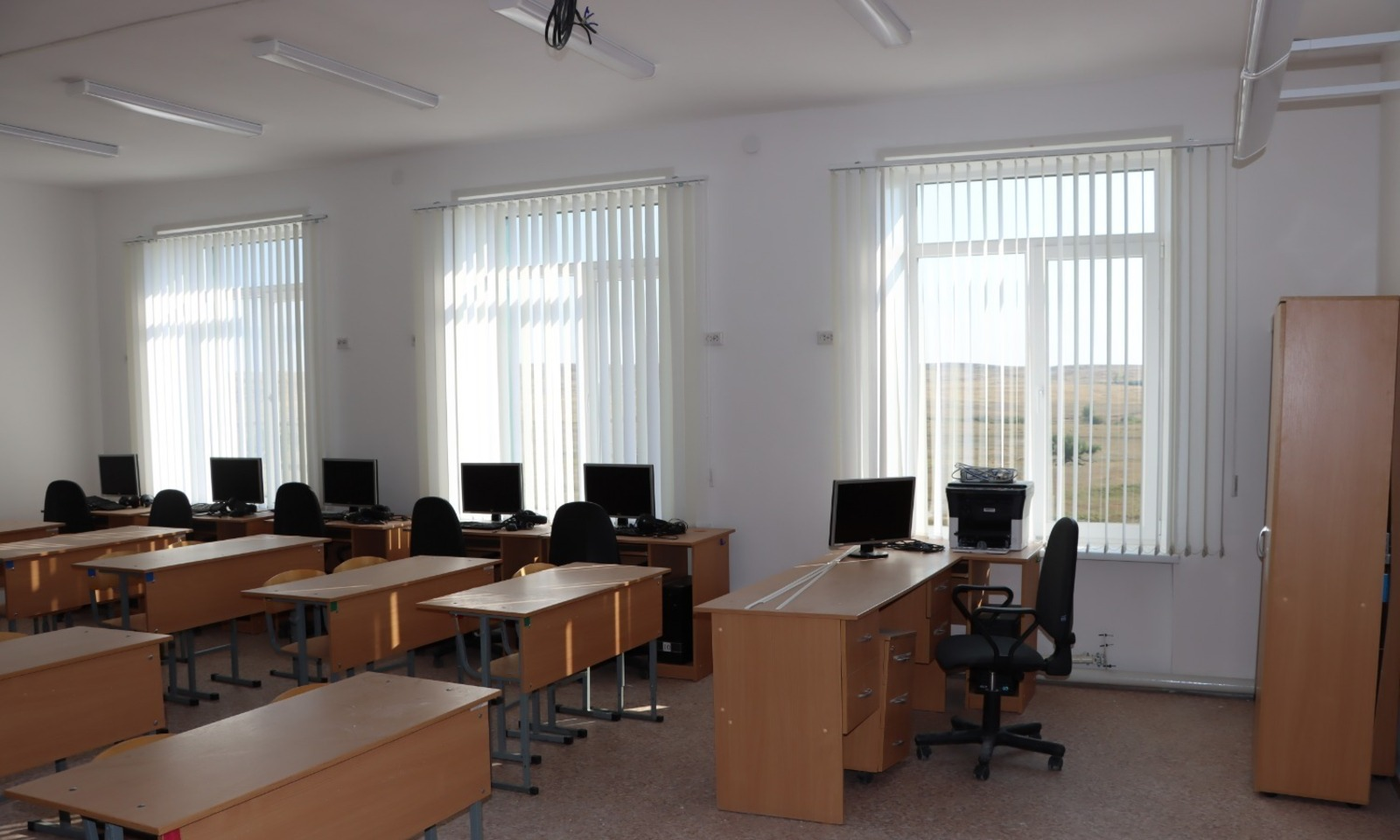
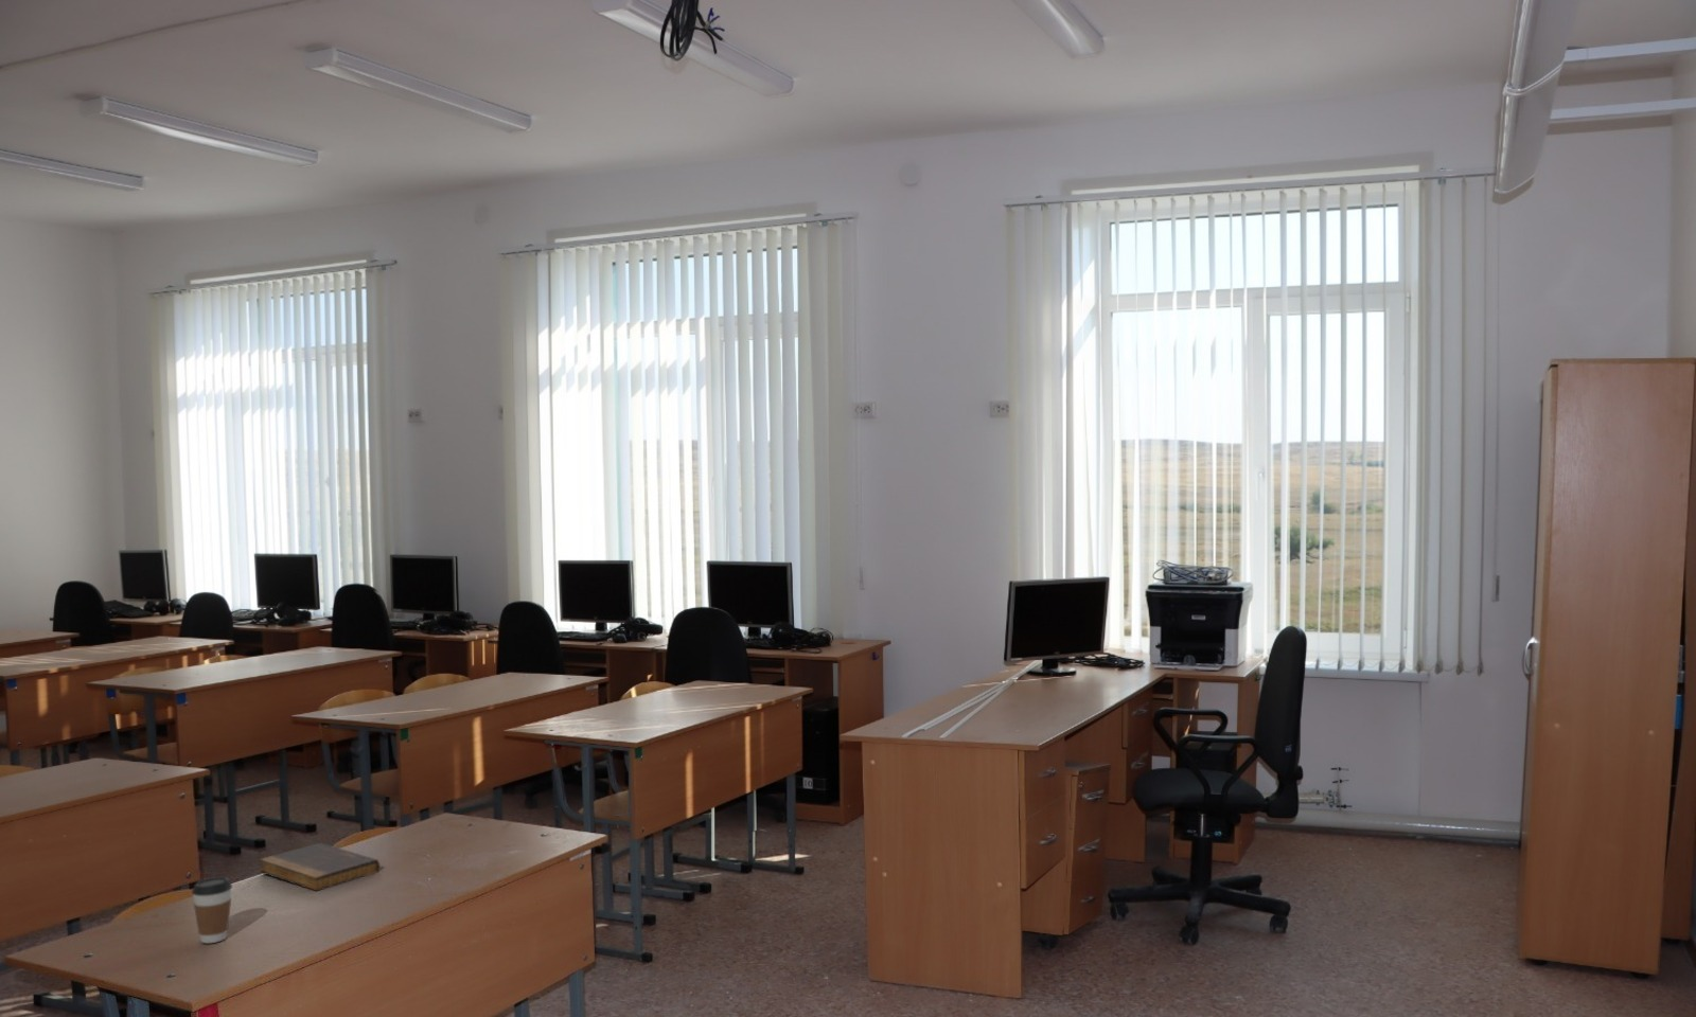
+ coffee cup (212, 910)
+ book (319, 866)
